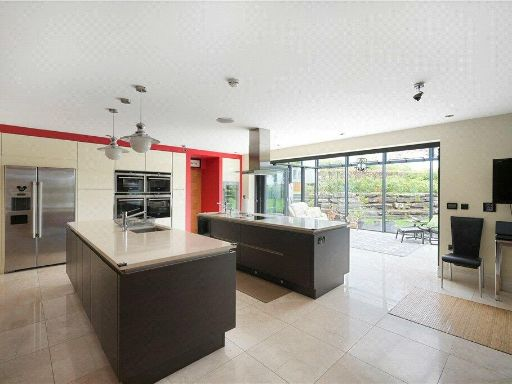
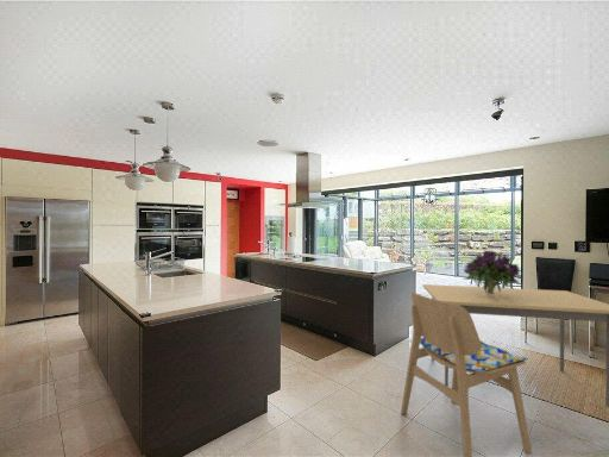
+ bouquet (490, 273)
+ dining chair (459, 363)
+ dining table (509, 315)
